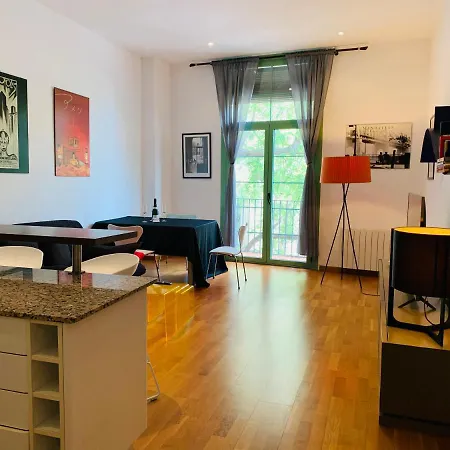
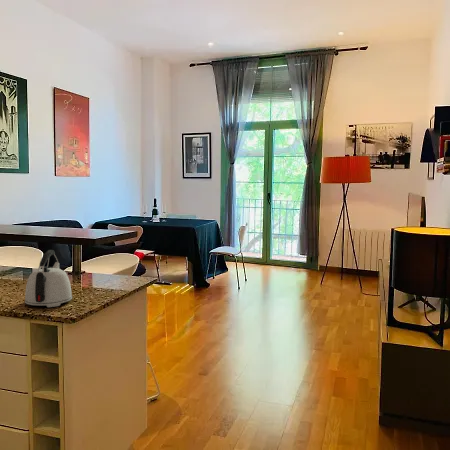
+ kettle (48, 276)
